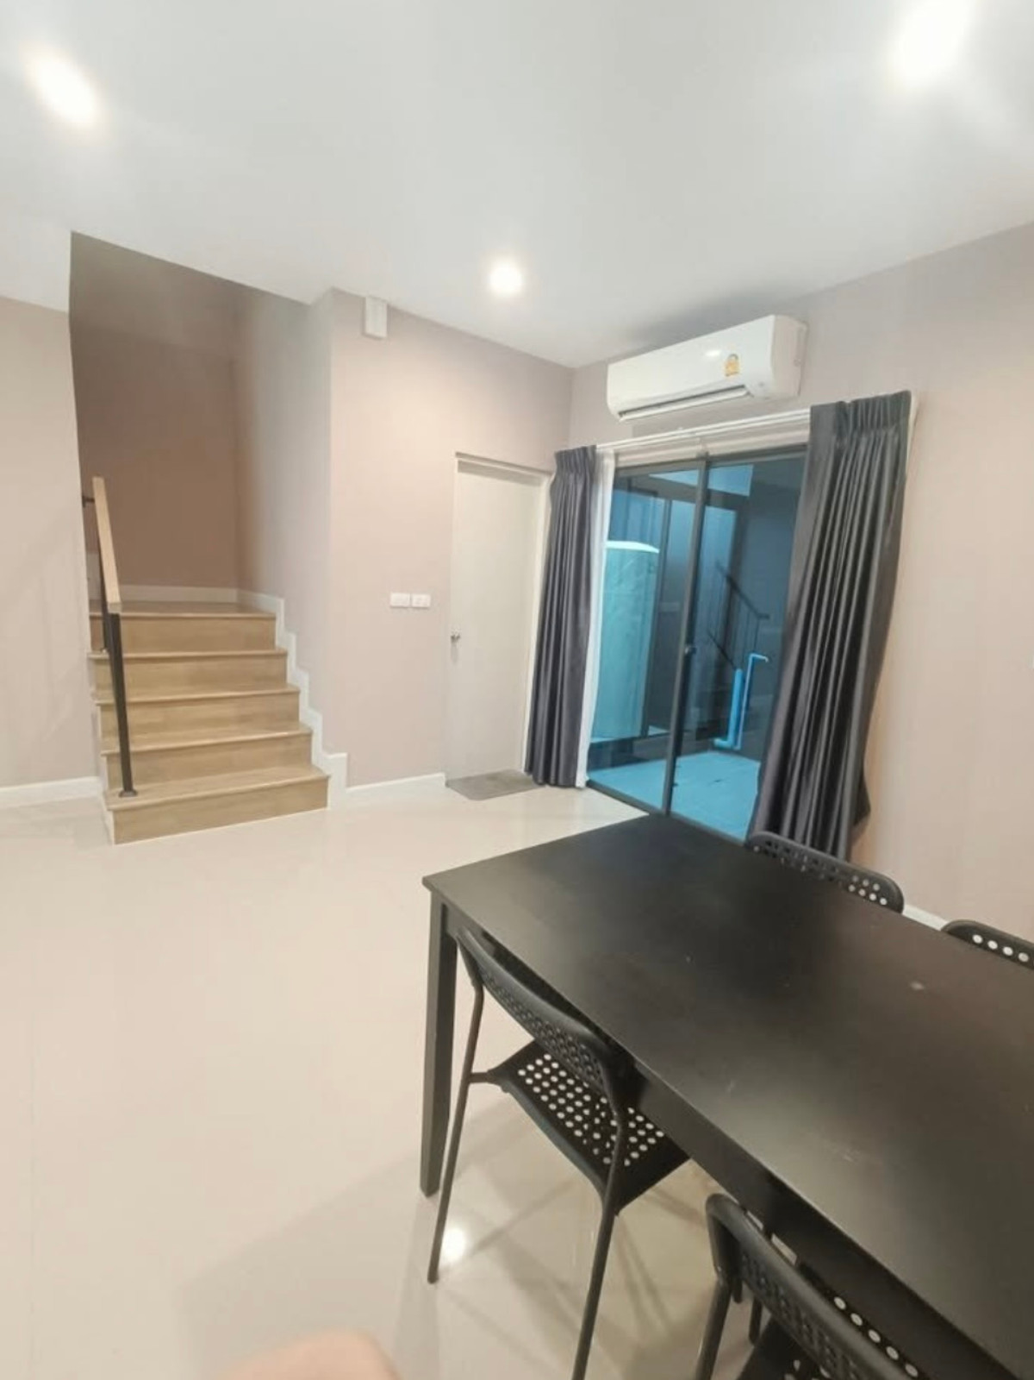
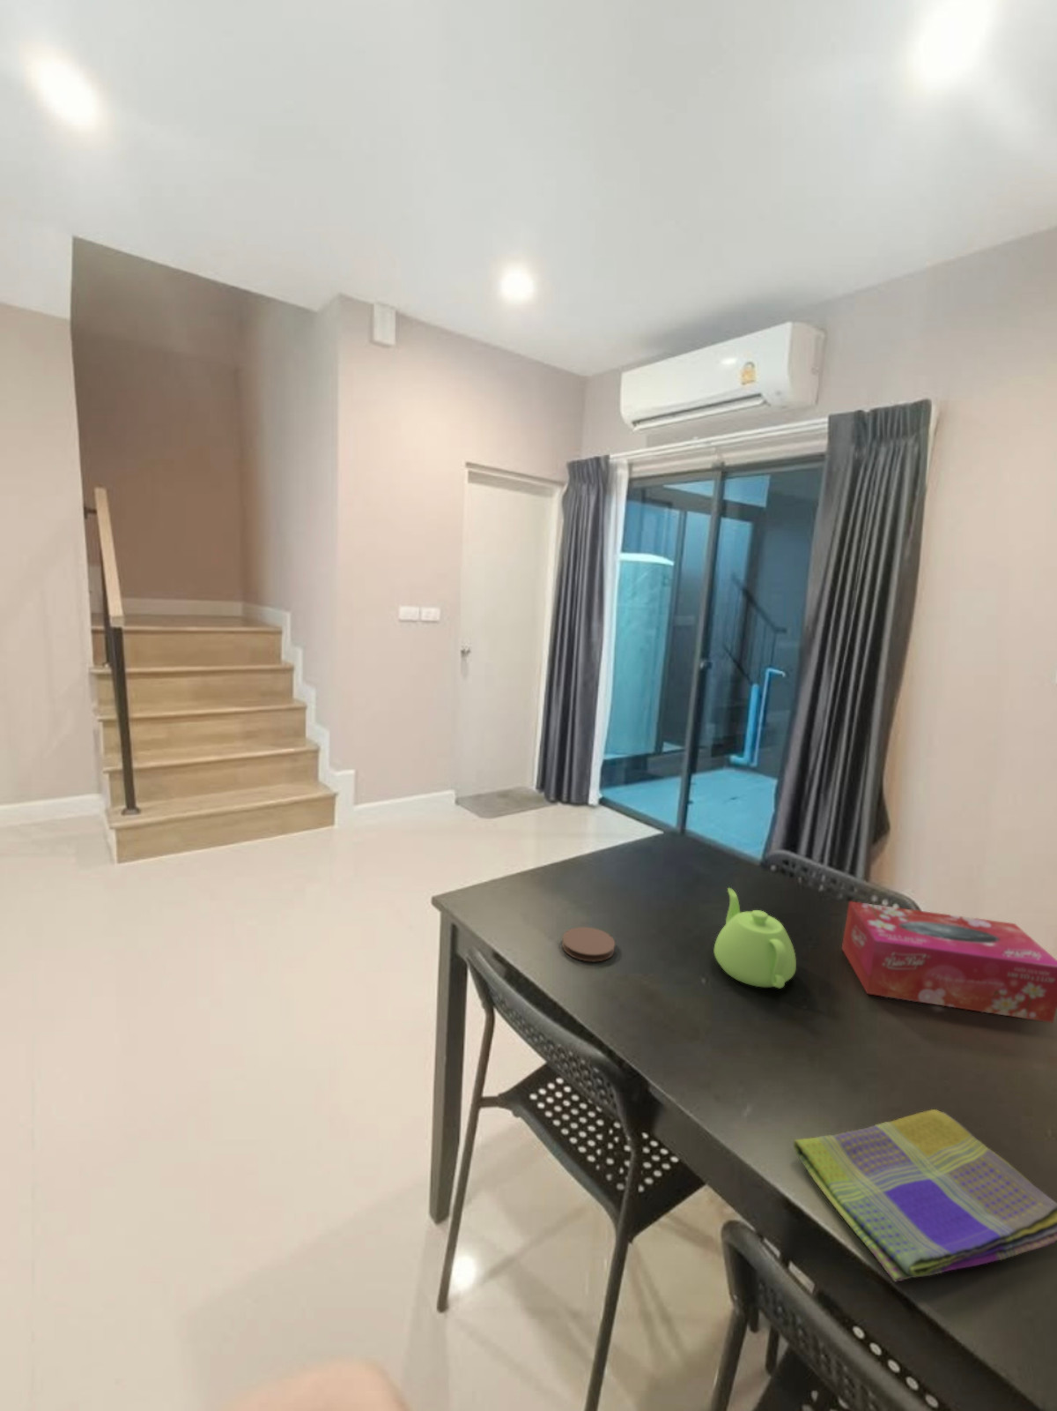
+ coaster (587, 943)
+ teapot (753, 939)
+ tissue box (944, 957)
+ dish towel (924, 1182)
